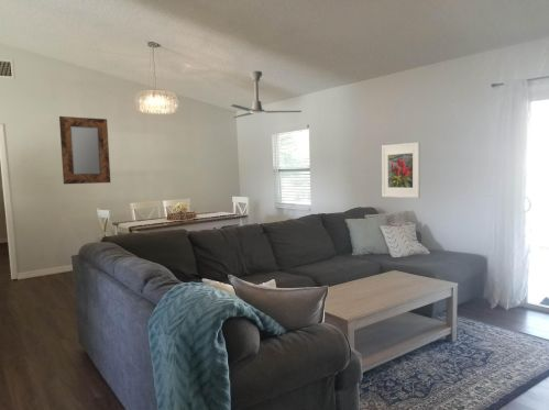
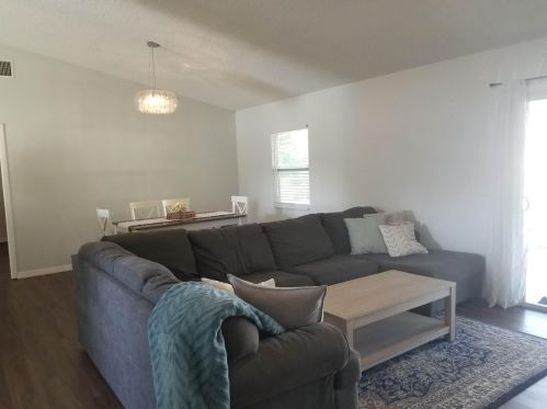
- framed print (399, 170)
- ceiling fan (257, 92)
- home mirror (86, 151)
